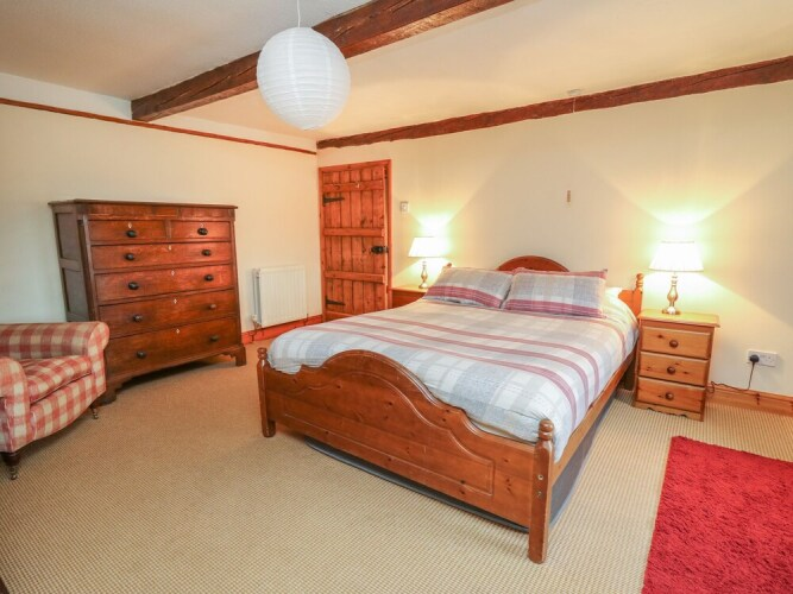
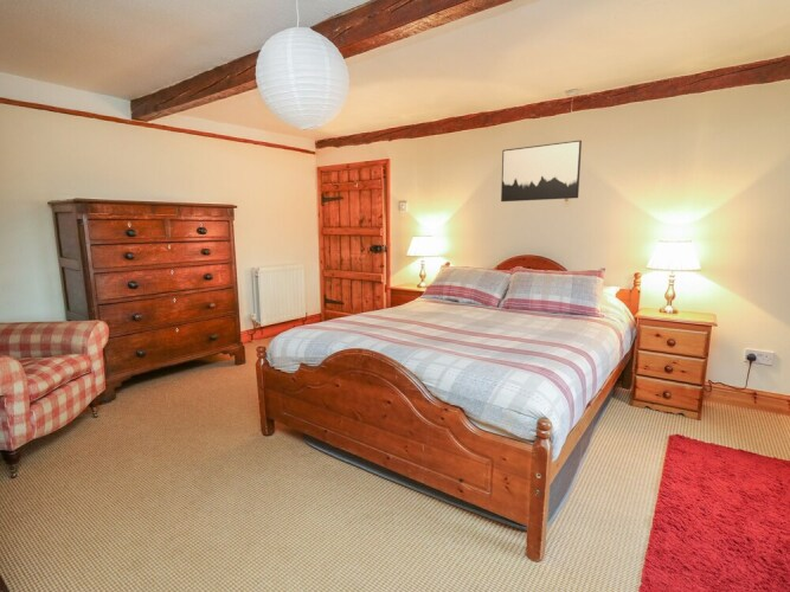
+ wall art (538, 173)
